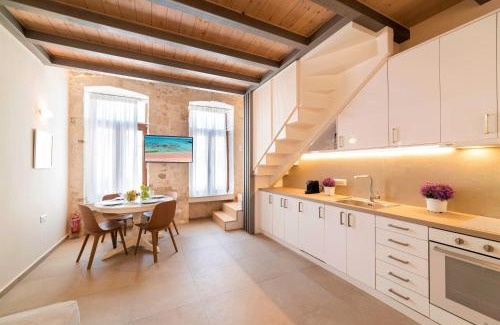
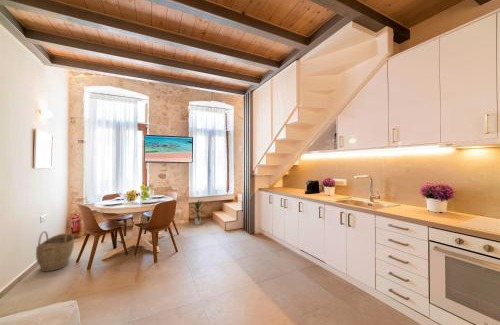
+ indoor plant (197, 211)
+ woven basket (56, 248)
